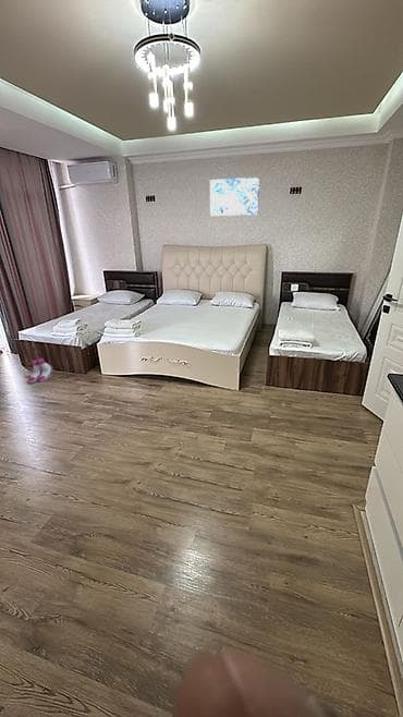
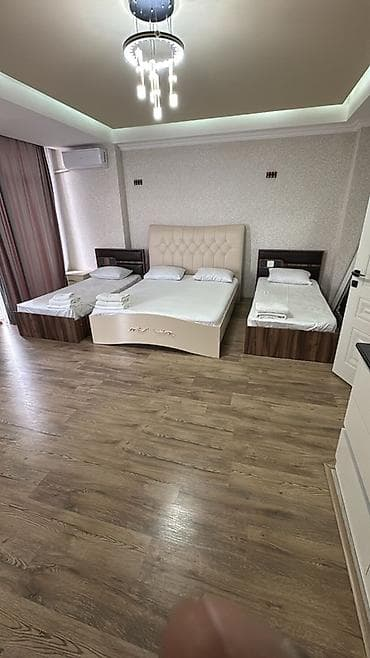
- boots (38, 368)
- wall art (233, 197)
